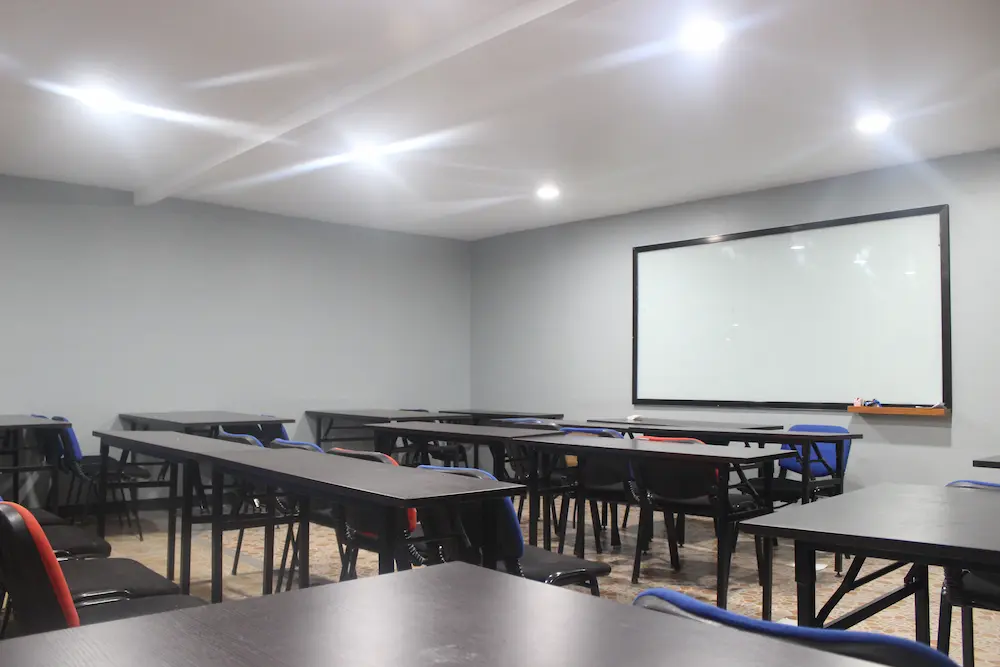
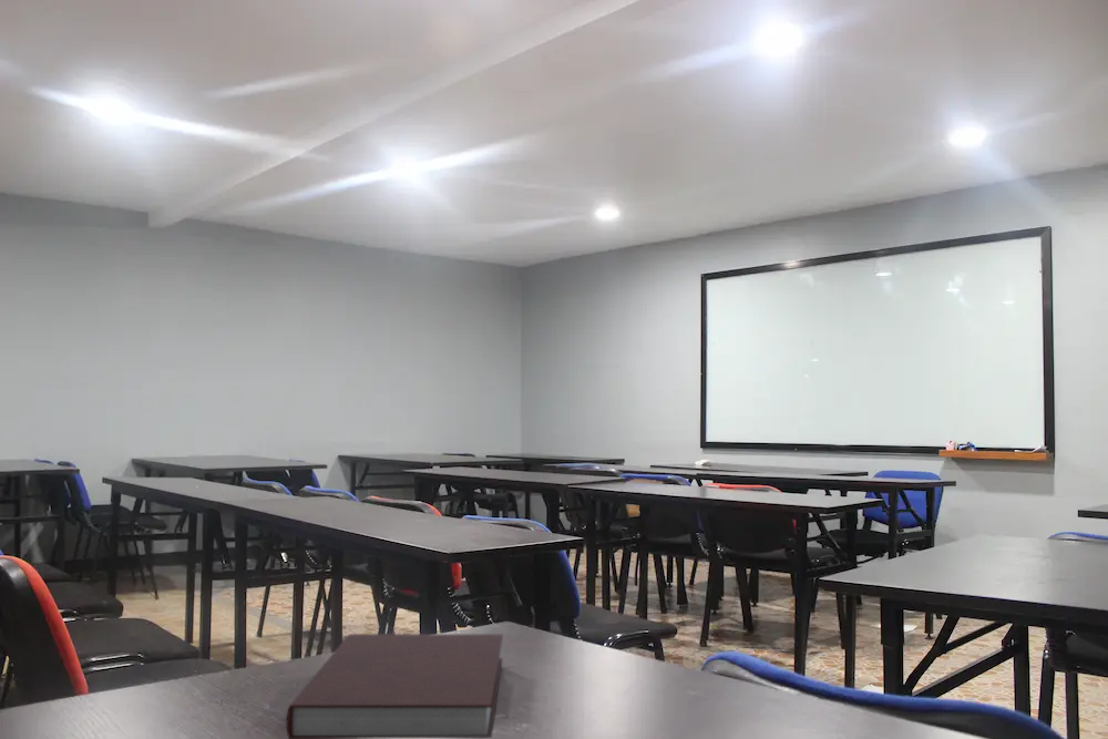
+ notebook (409, 679)
